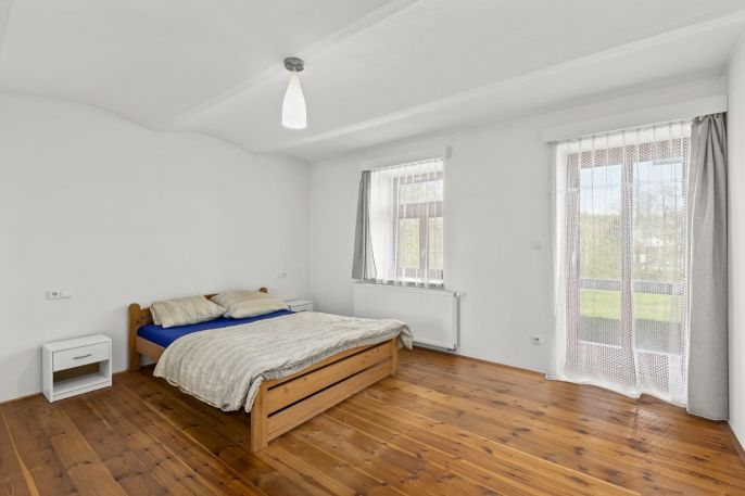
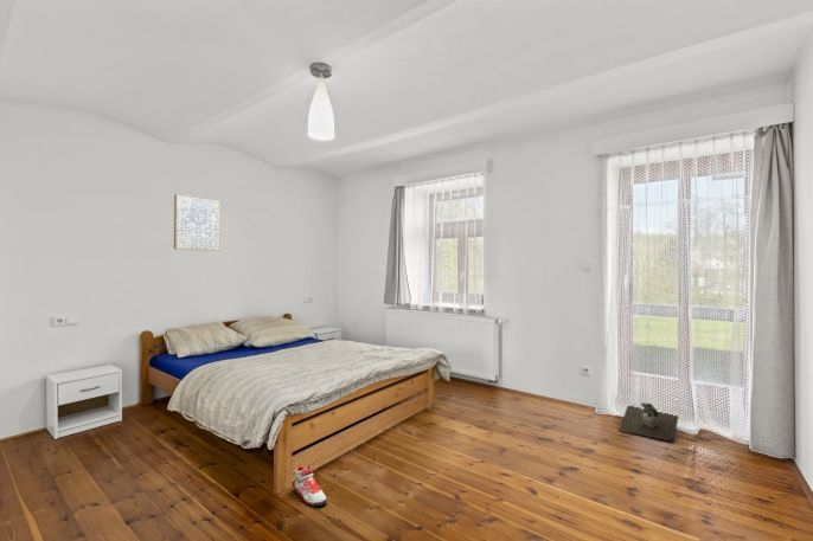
+ potted plant (649, 414)
+ wall art (197, 224)
+ sneaker (309, 483)
